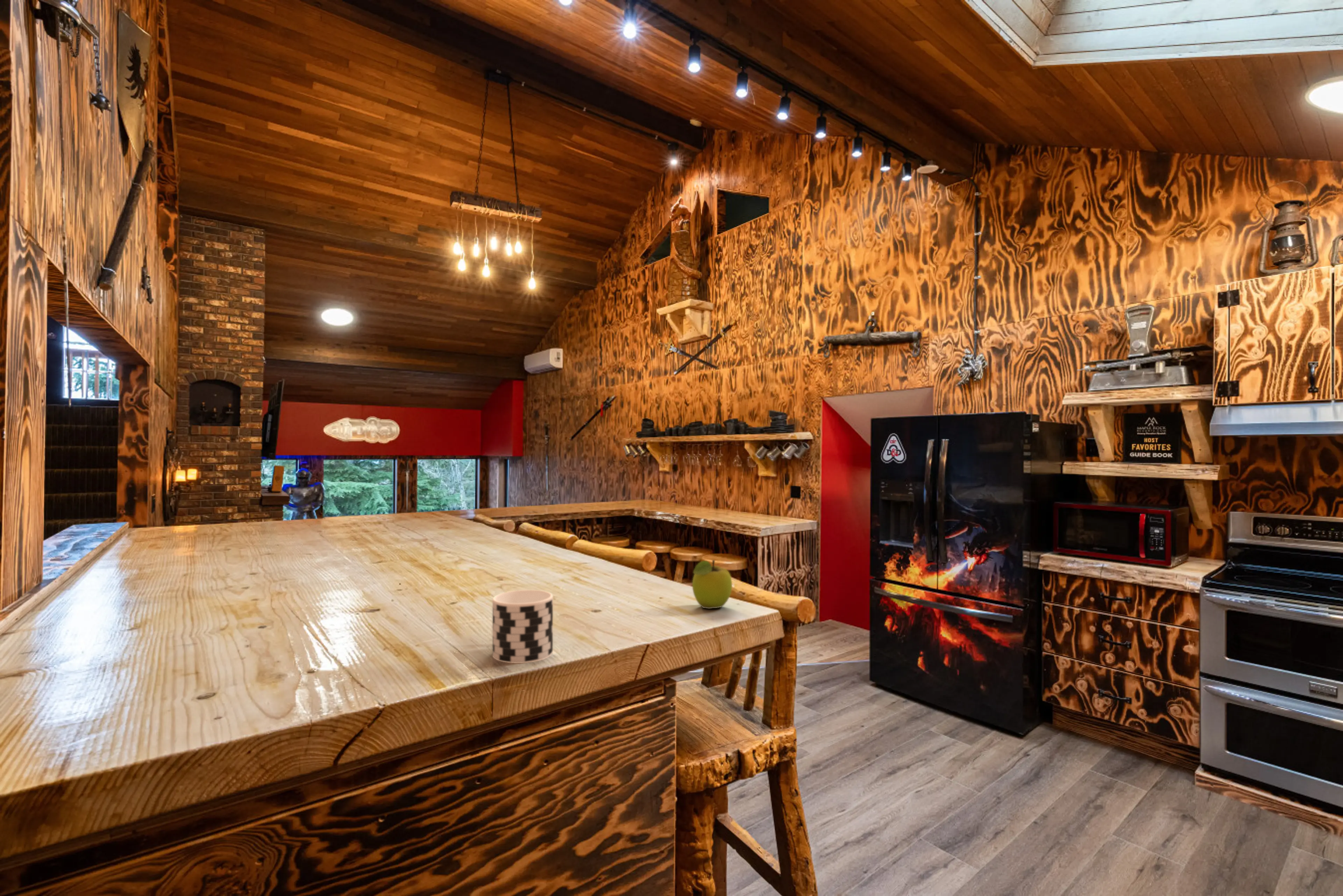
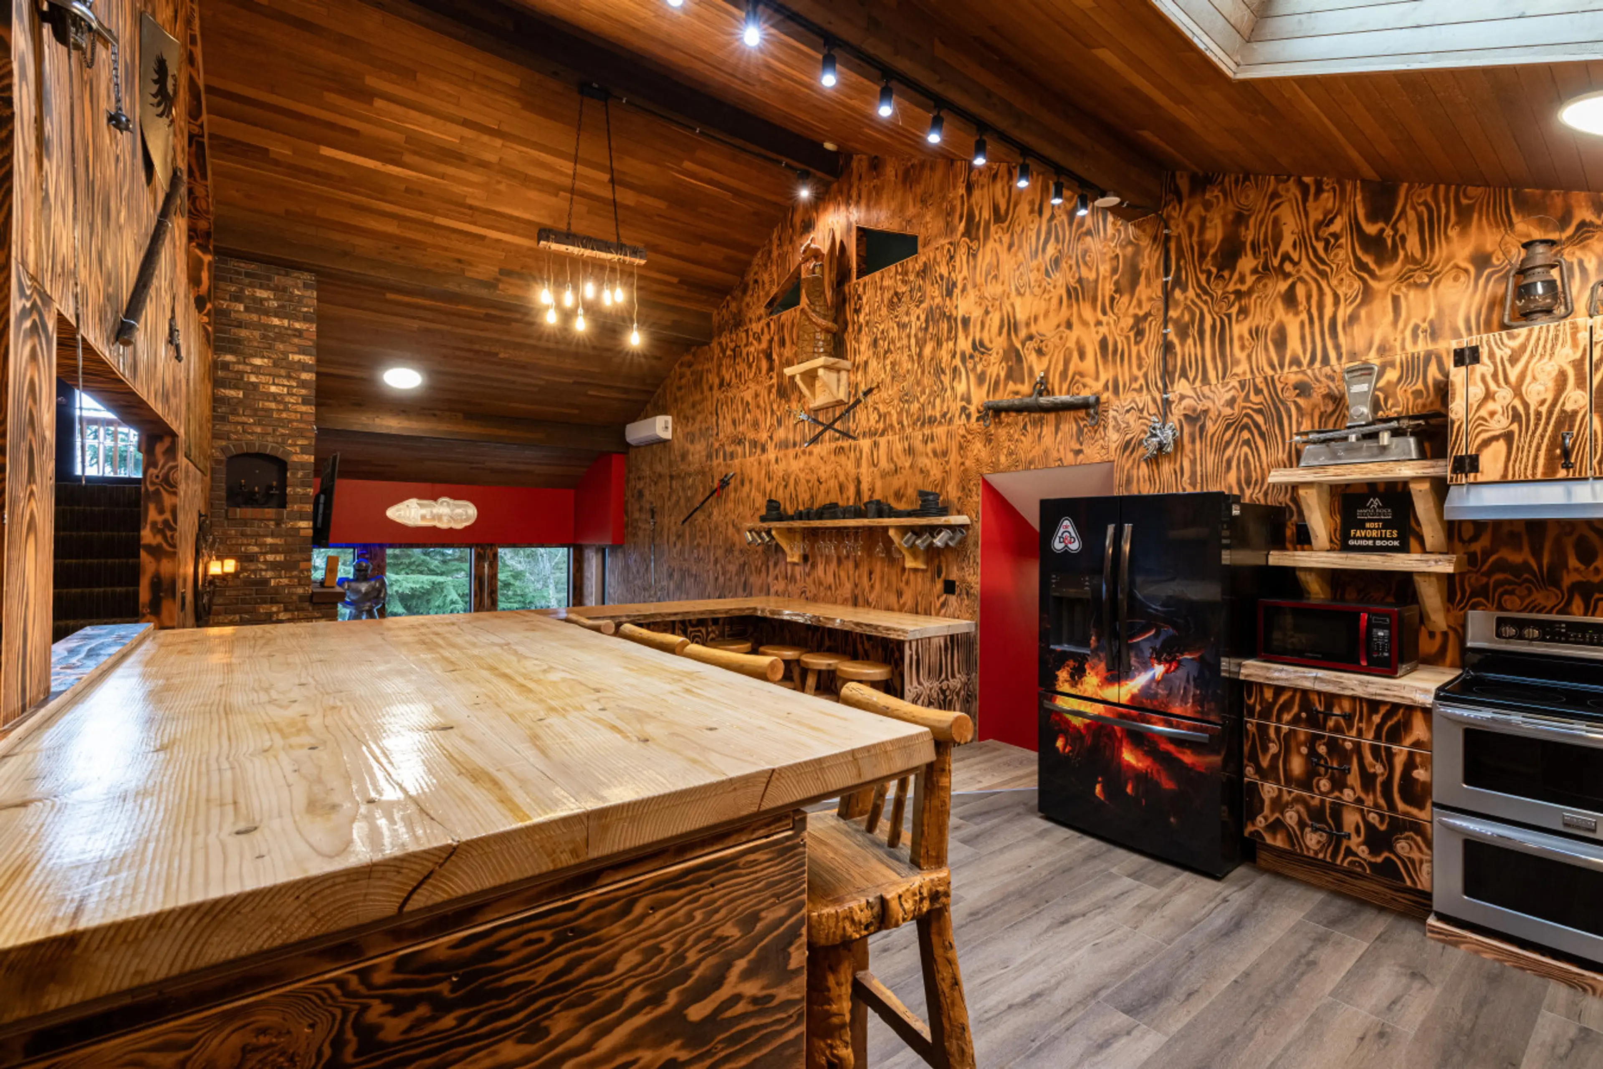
- cup (522, 623)
- fruit (710, 583)
